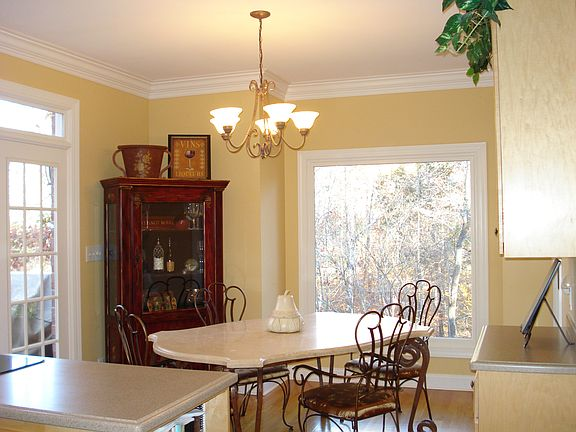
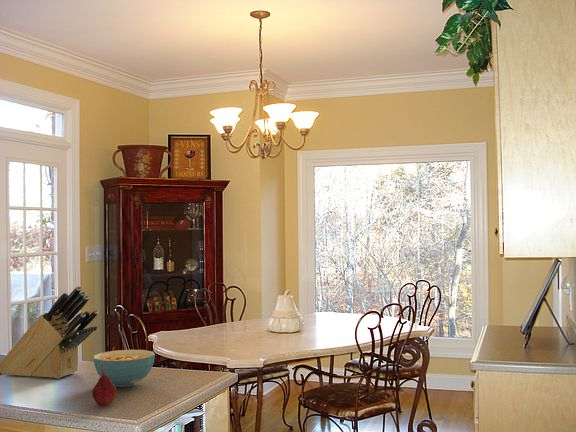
+ cereal bowl (124, 369)
+ fruit (104, 384)
+ knife block (48, 330)
